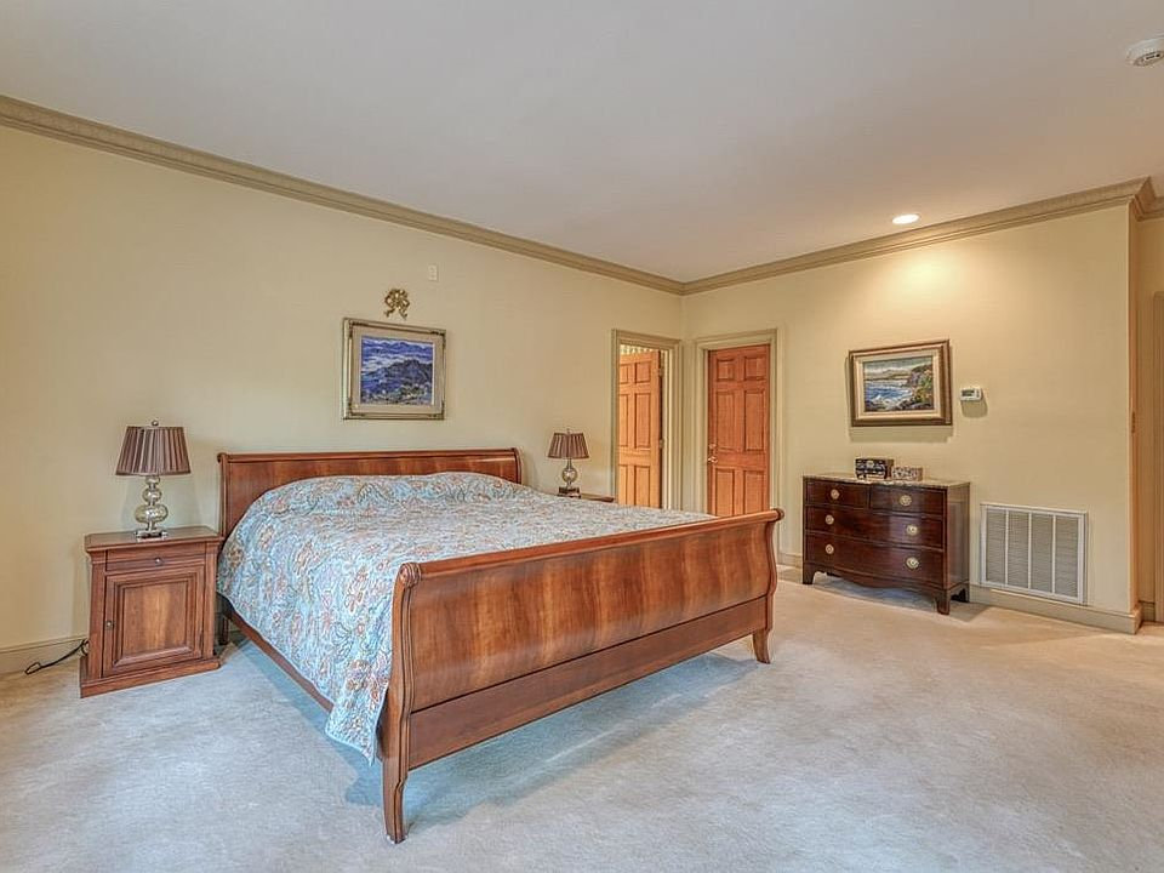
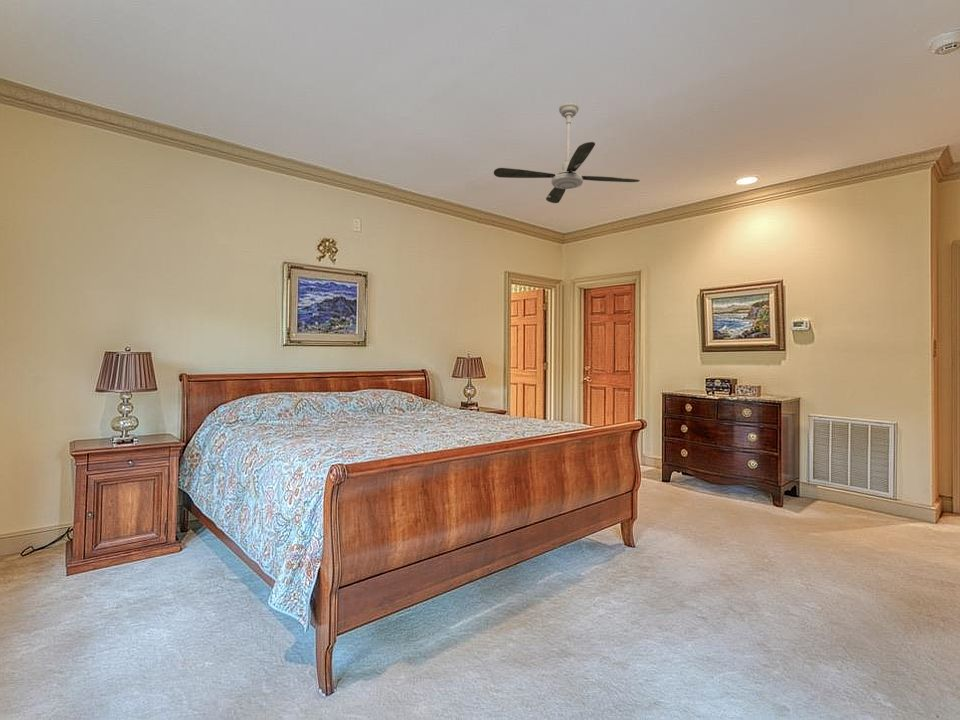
+ ceiling fan (567, 145)
